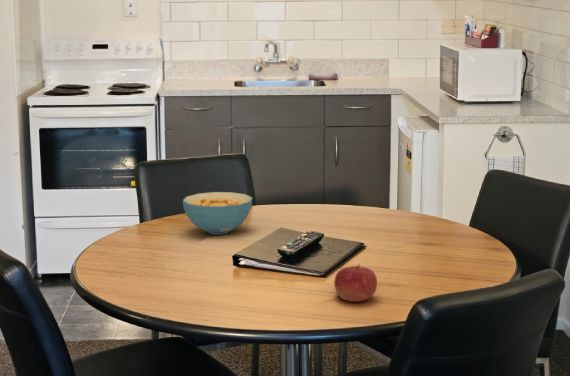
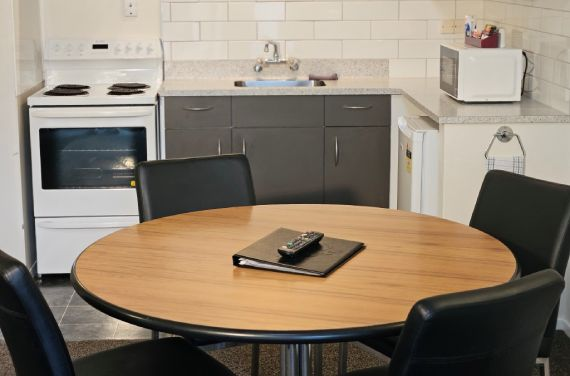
- cereal bowl (218, 215)
- fruit (355, 281)
